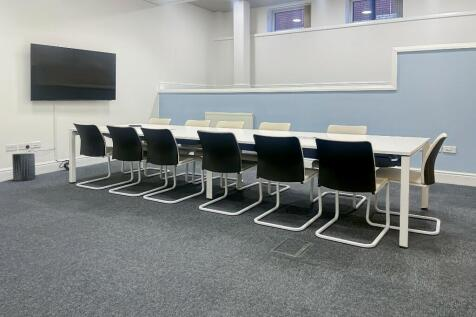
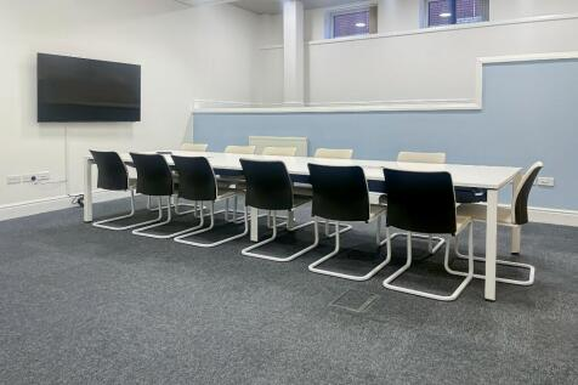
- trash can (23, 166)
